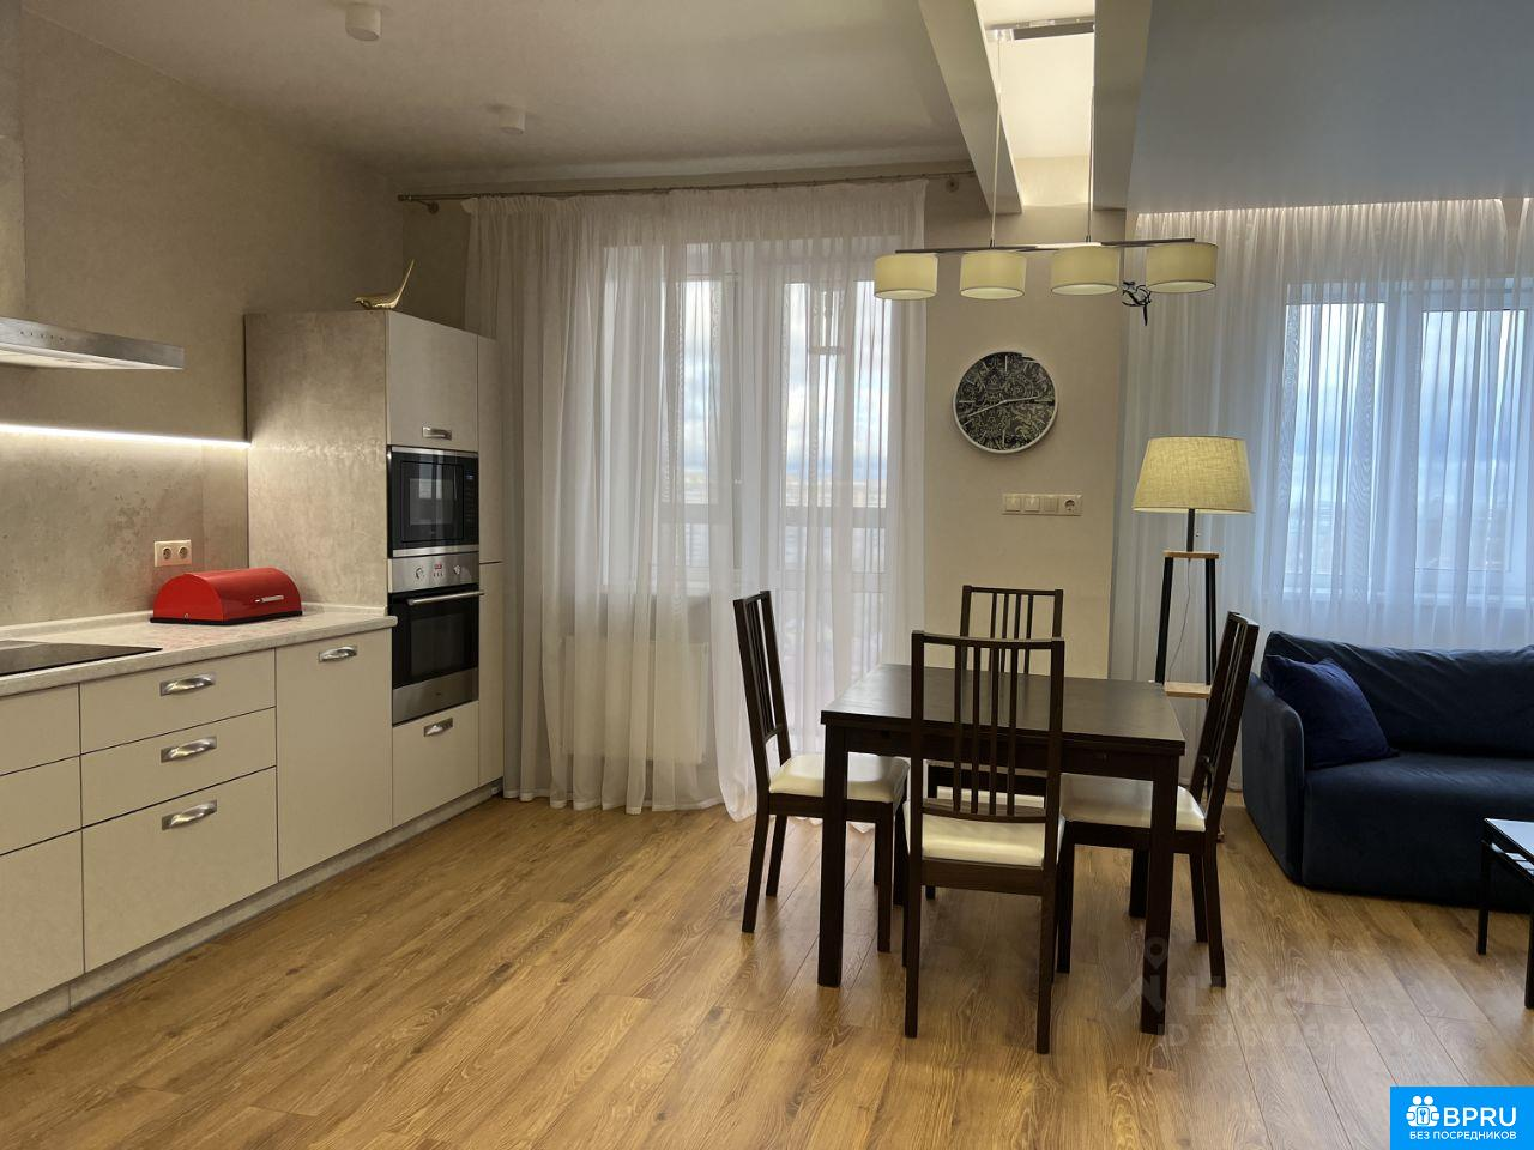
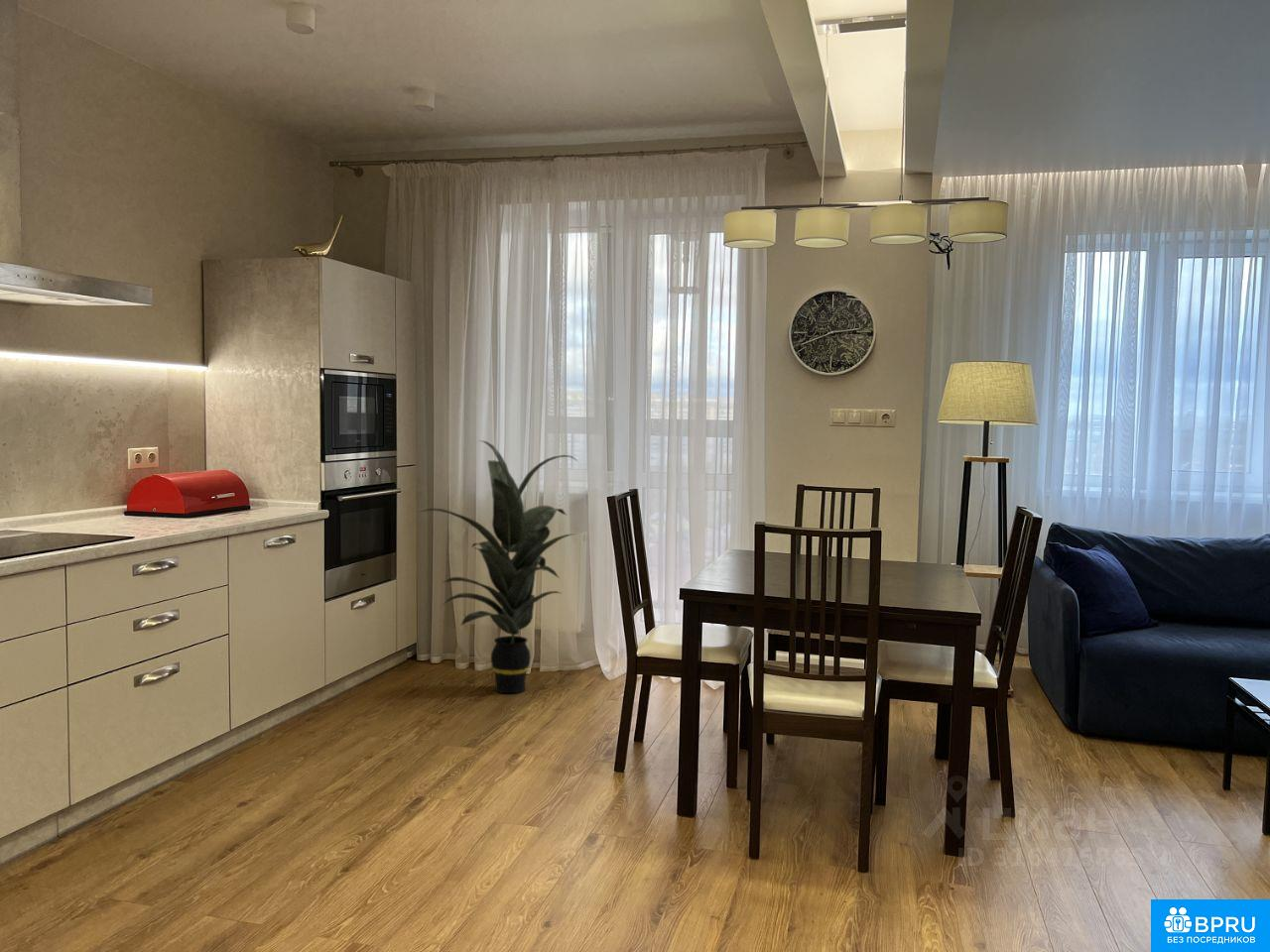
+ indoor plant (505, 564)
